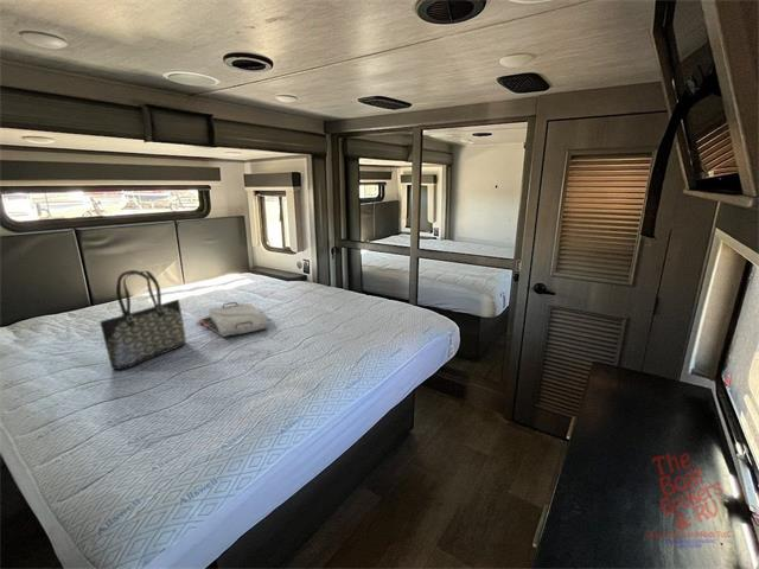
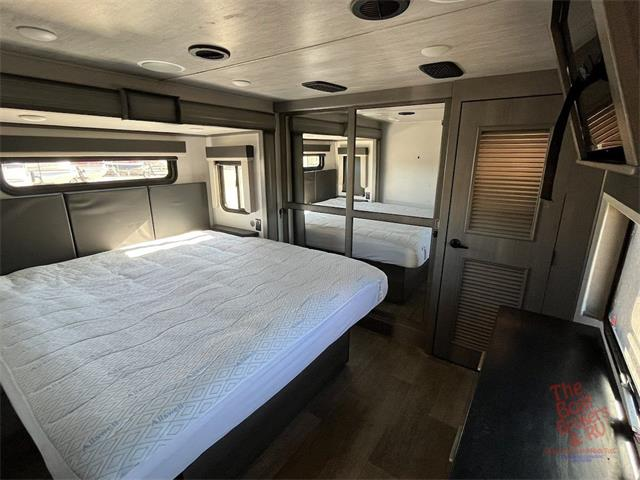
- tote bag (143, 314)
- serving tray (231, 318)
